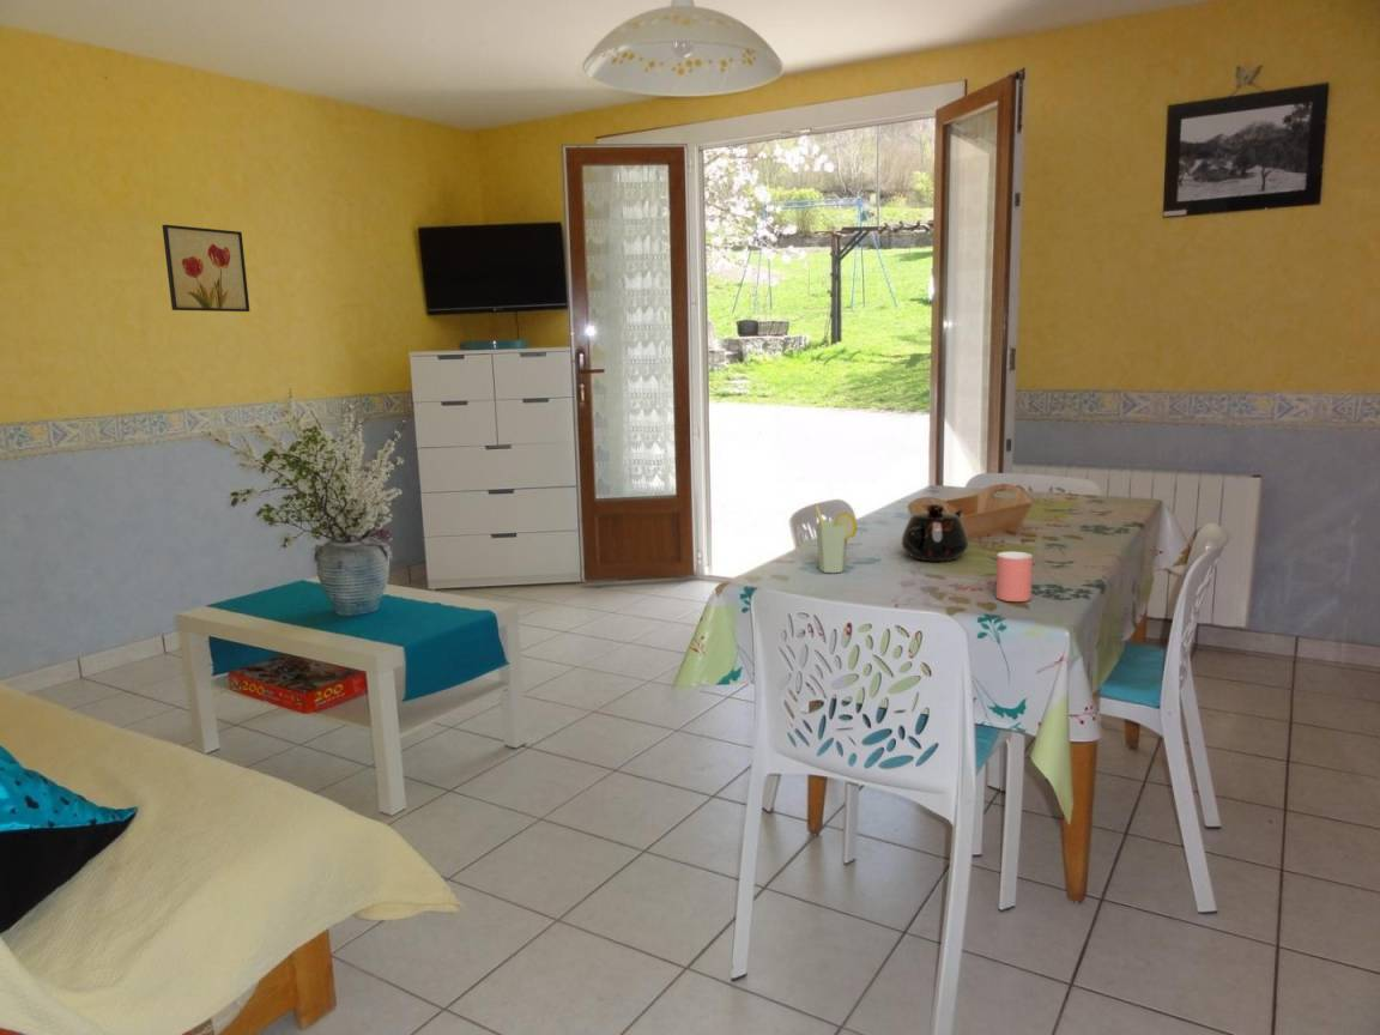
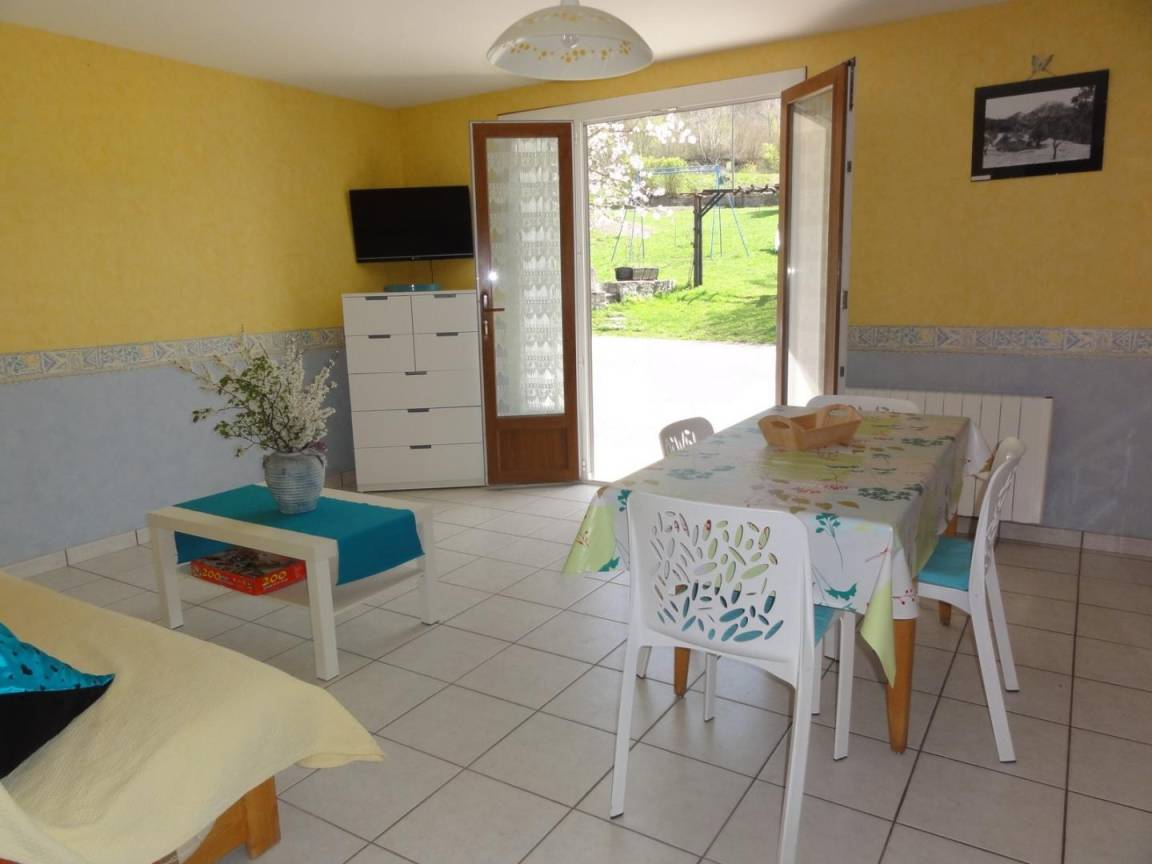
- wall art (206, 270)
- teapot (936, 529)
- cup (835, 539)
- cup (1017, 574)
